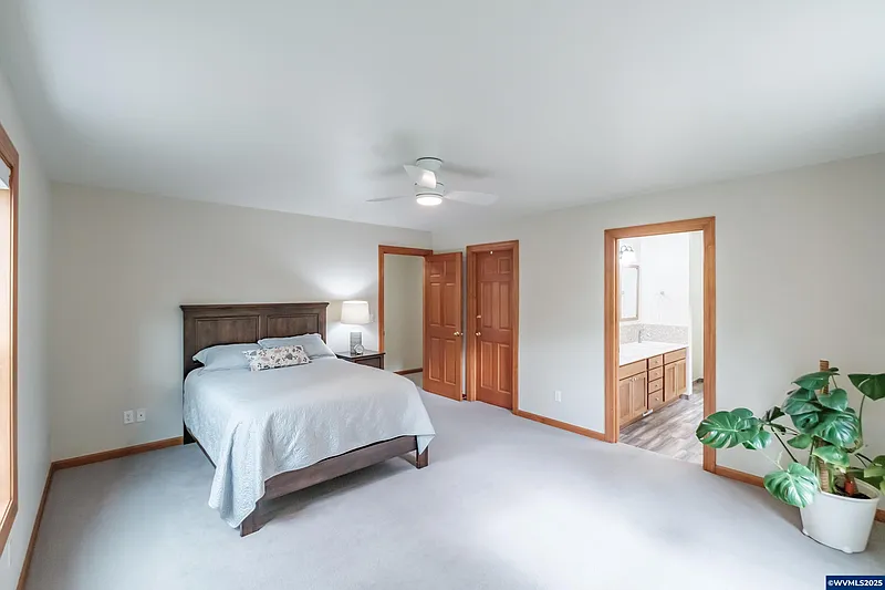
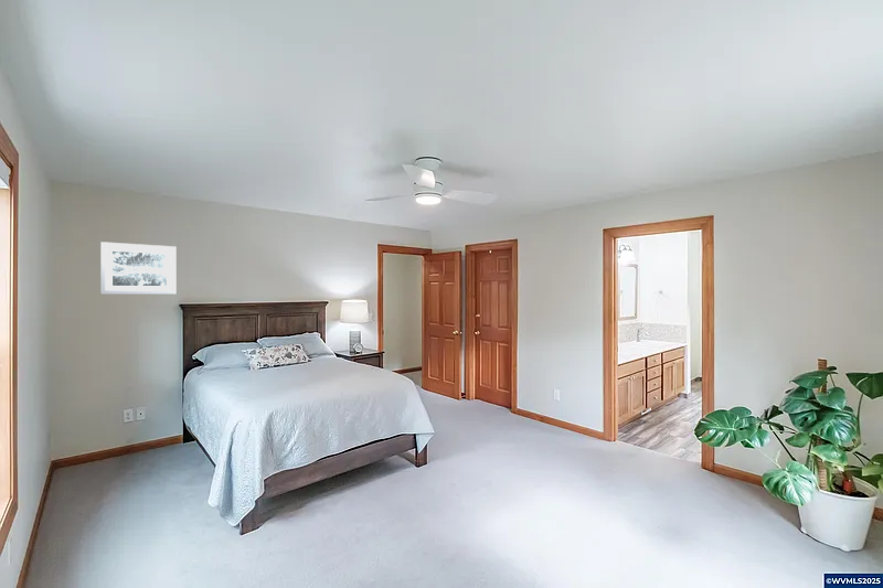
+ wall art (139, 269)
